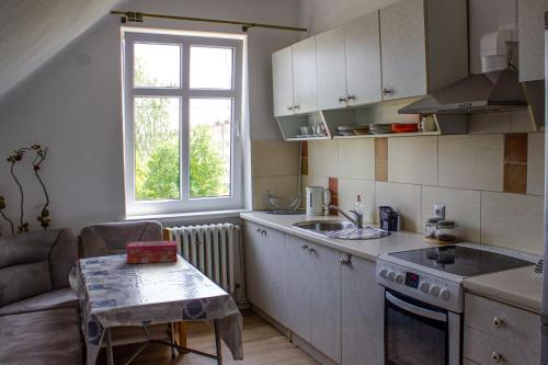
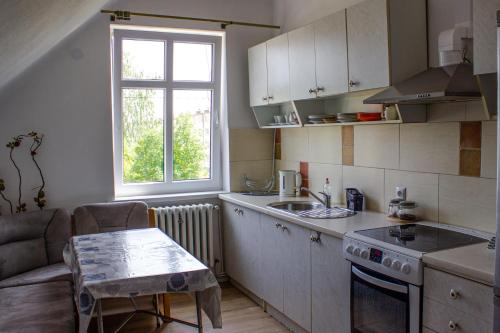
- tissue box (152, 251)
